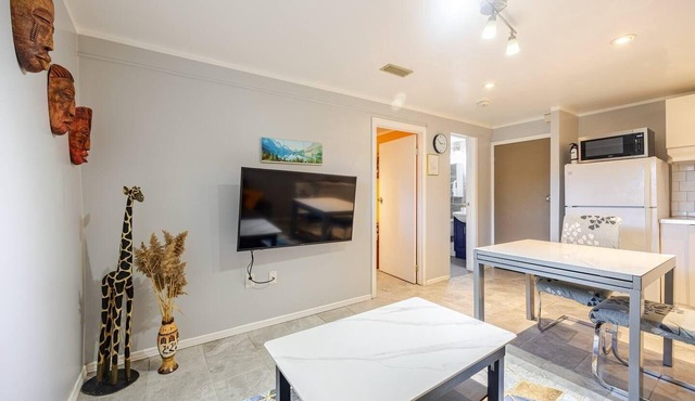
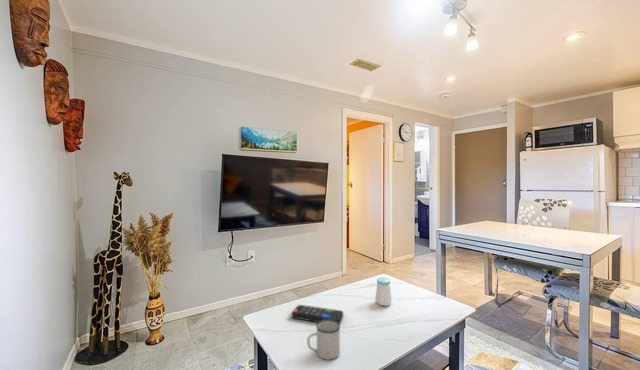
+ salt shaker (383, 290)
+ remote control (317, 314)
+ mug (323, 340)
